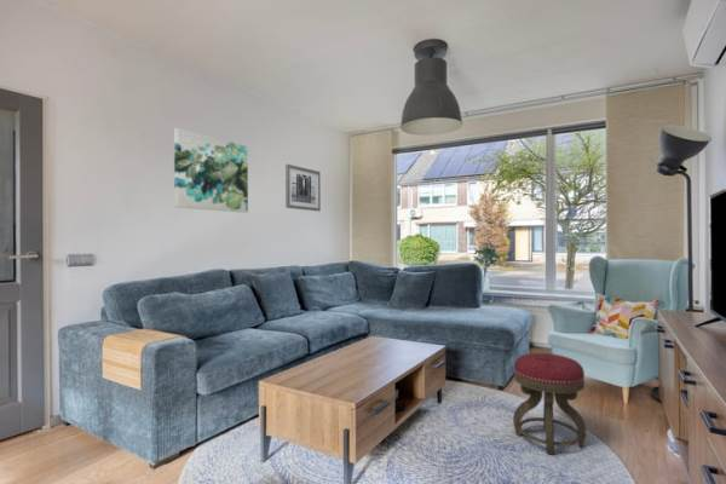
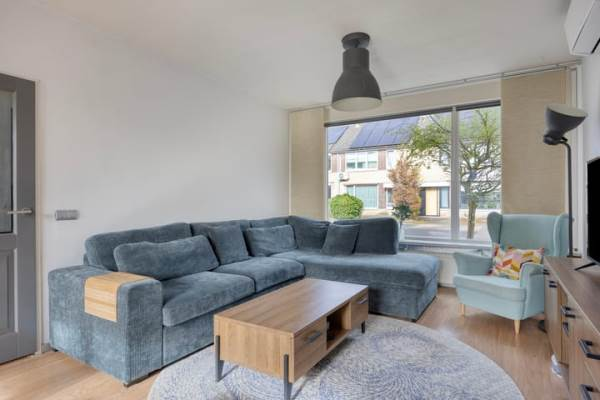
- stool (548, 398)
- wall art (304, 189)
- wall art (213, 173)
